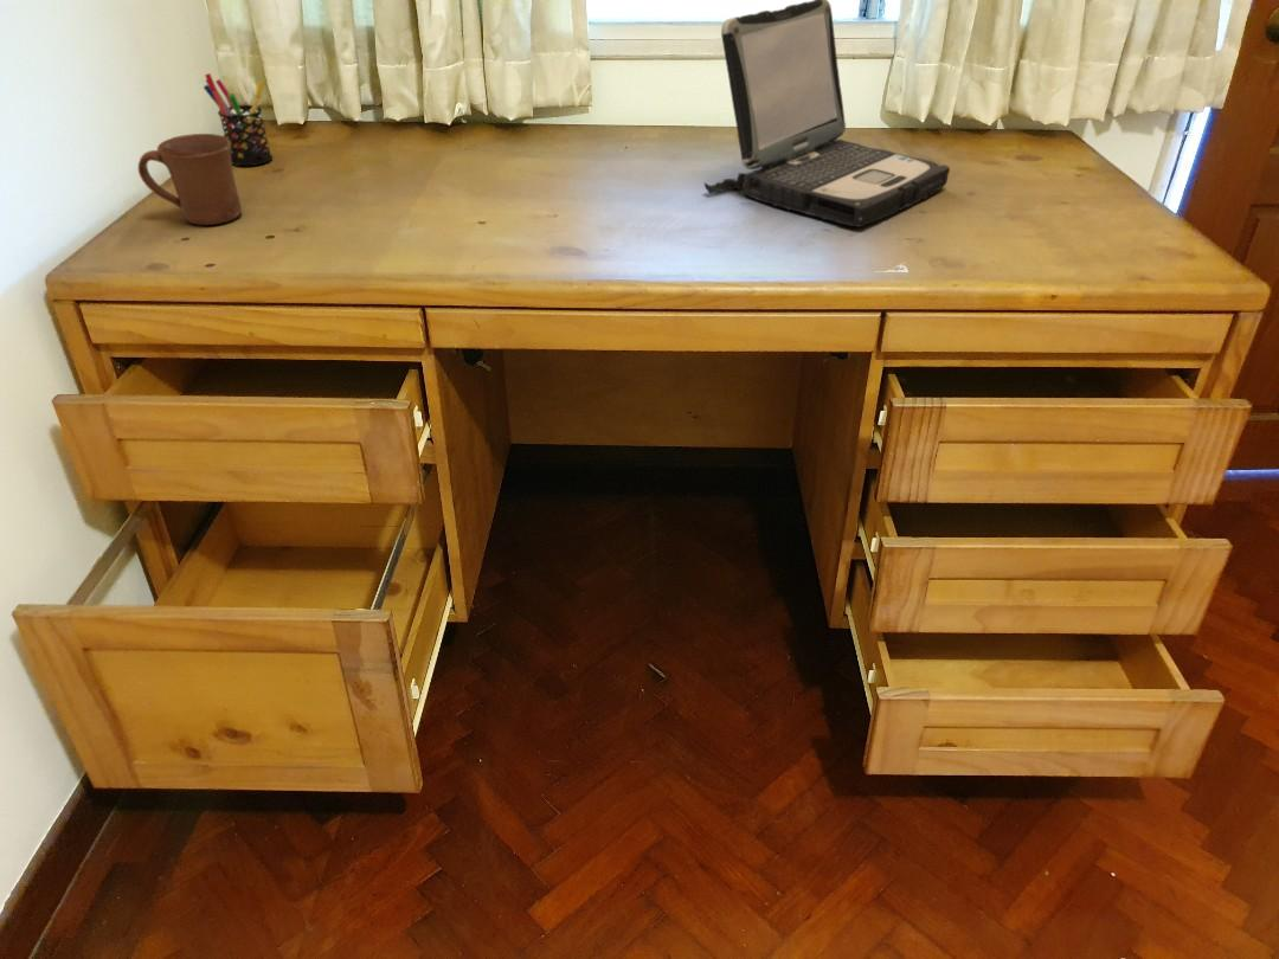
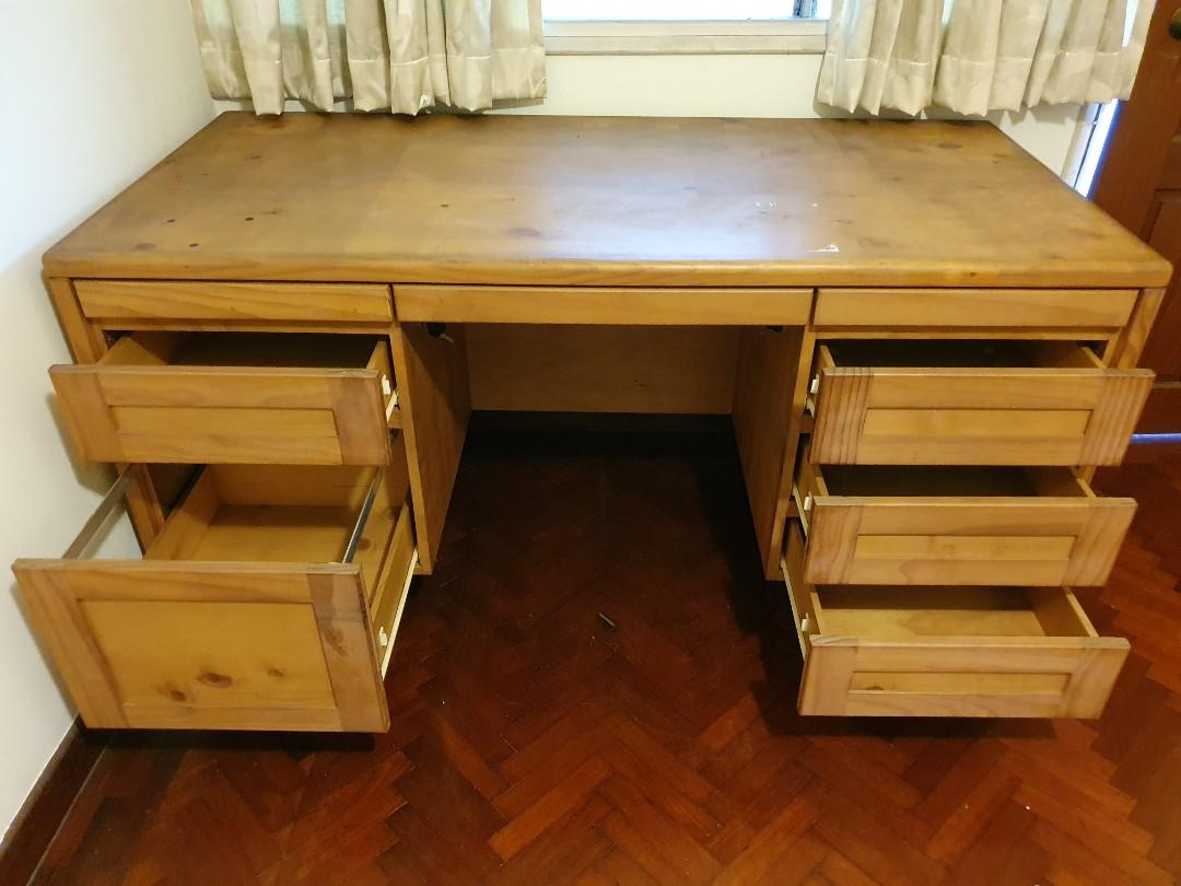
- laptop (834, 107)
- pen holder (238, 118)
- mug (191, 180)
